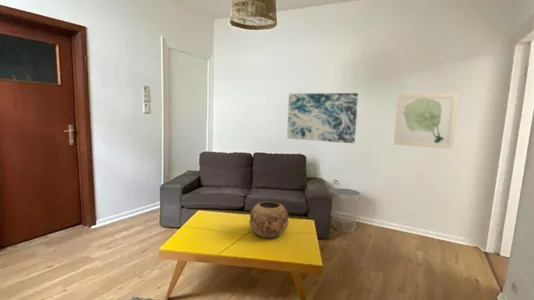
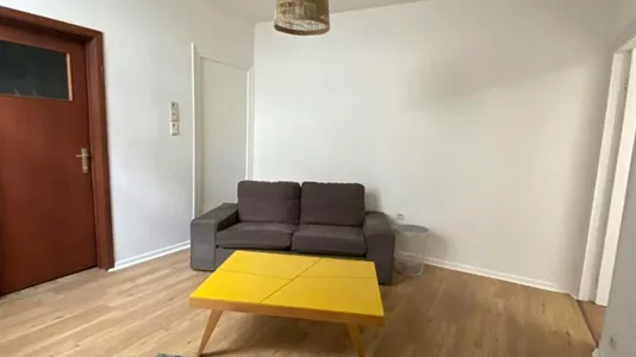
- wall art (320, 117)
- decorative bowl (269, 219)
- wall art (424, 120)
